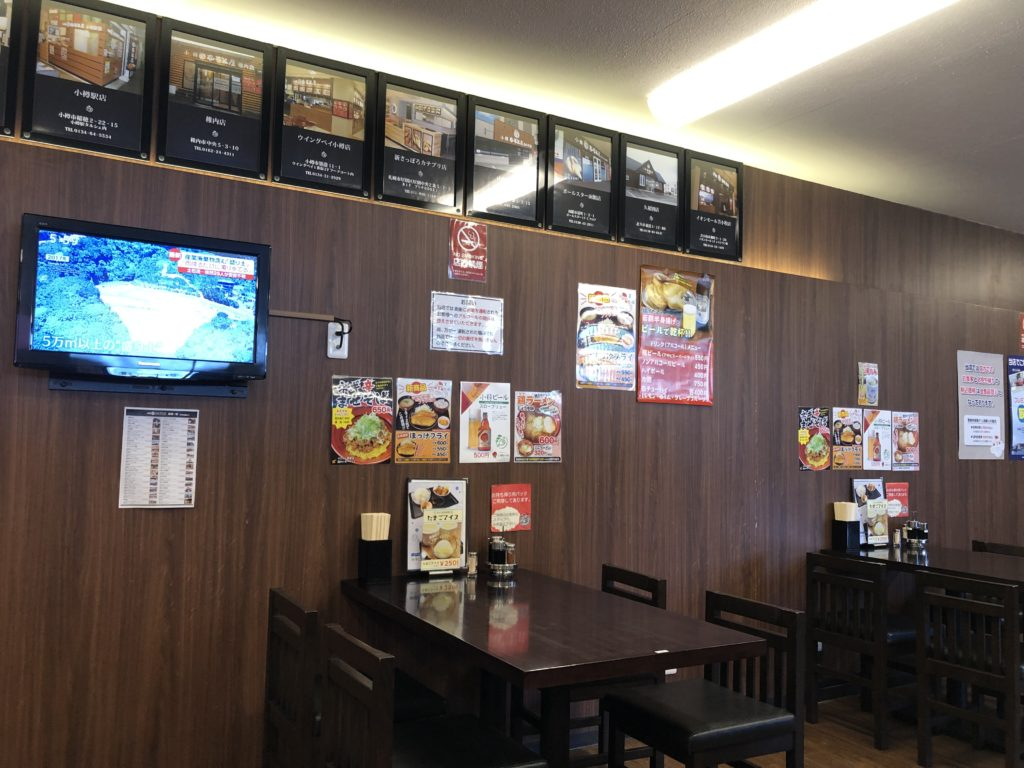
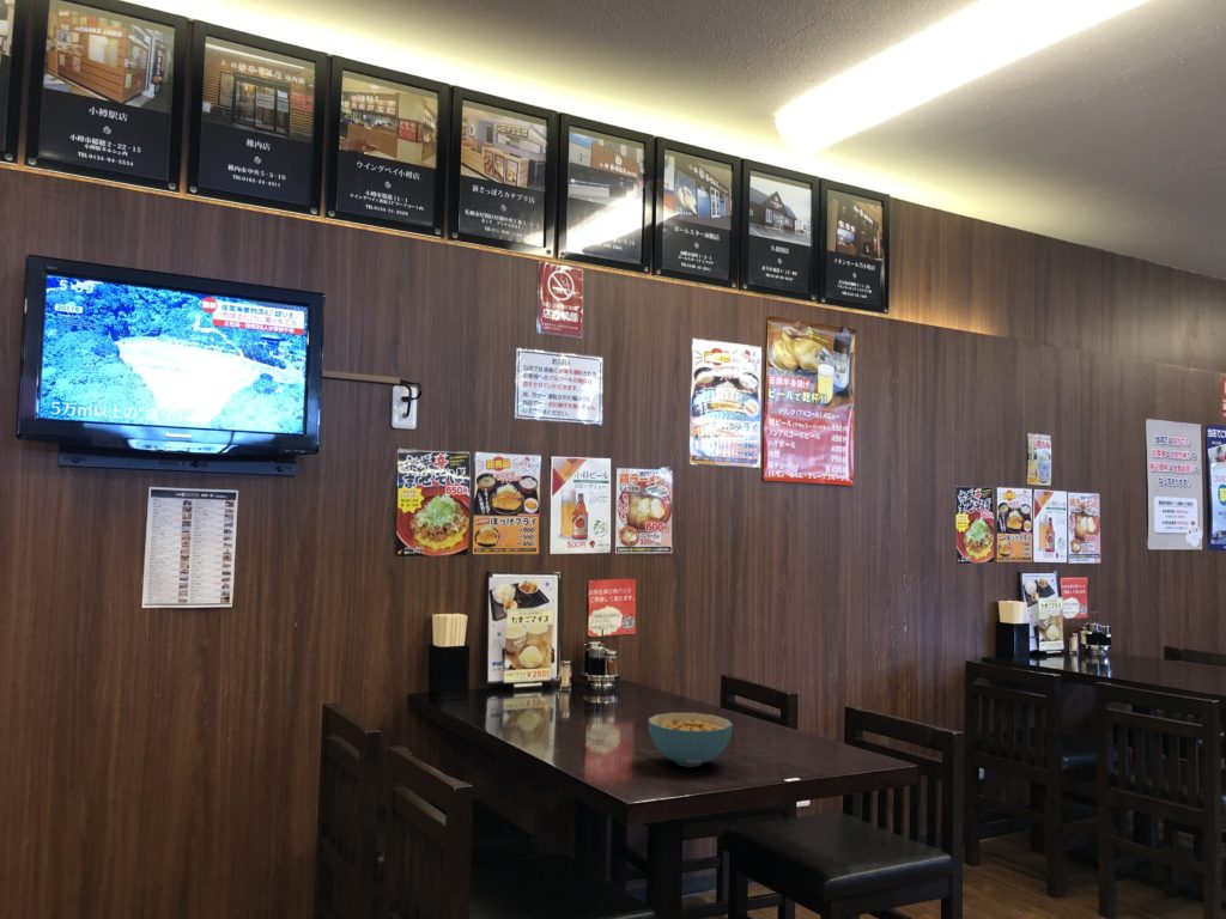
+ cereal bowl (688, 742)
